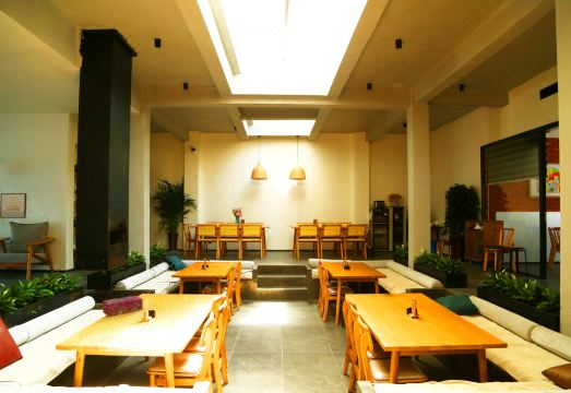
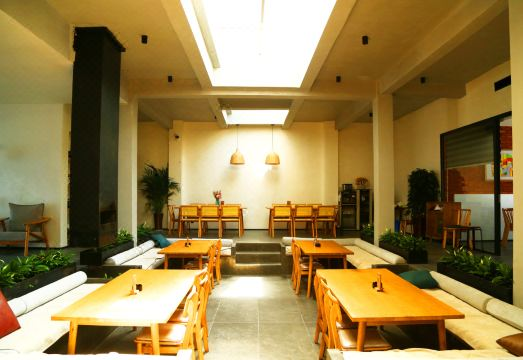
- wall art (13, 205)
- tissue box (122, 305)
